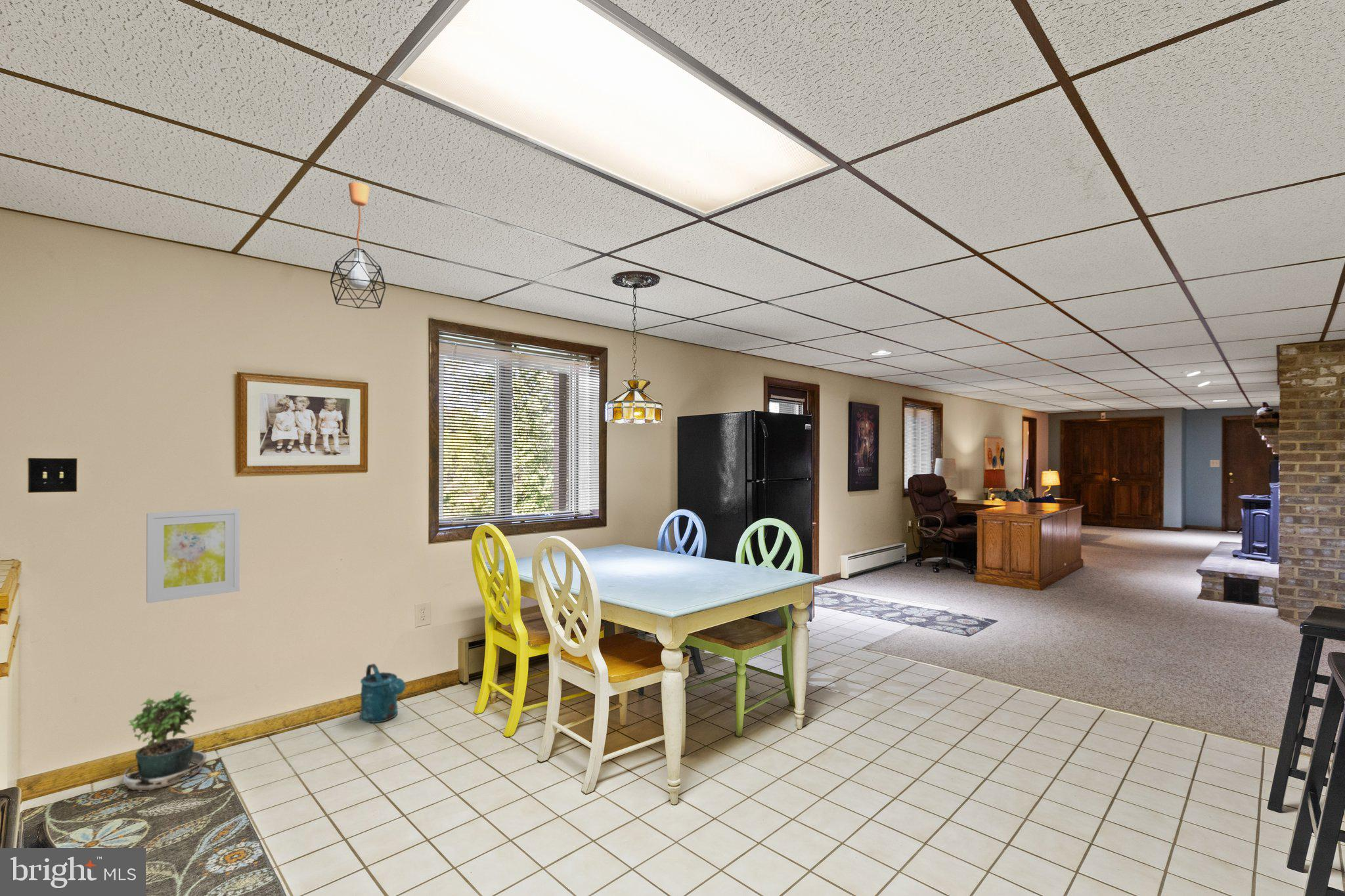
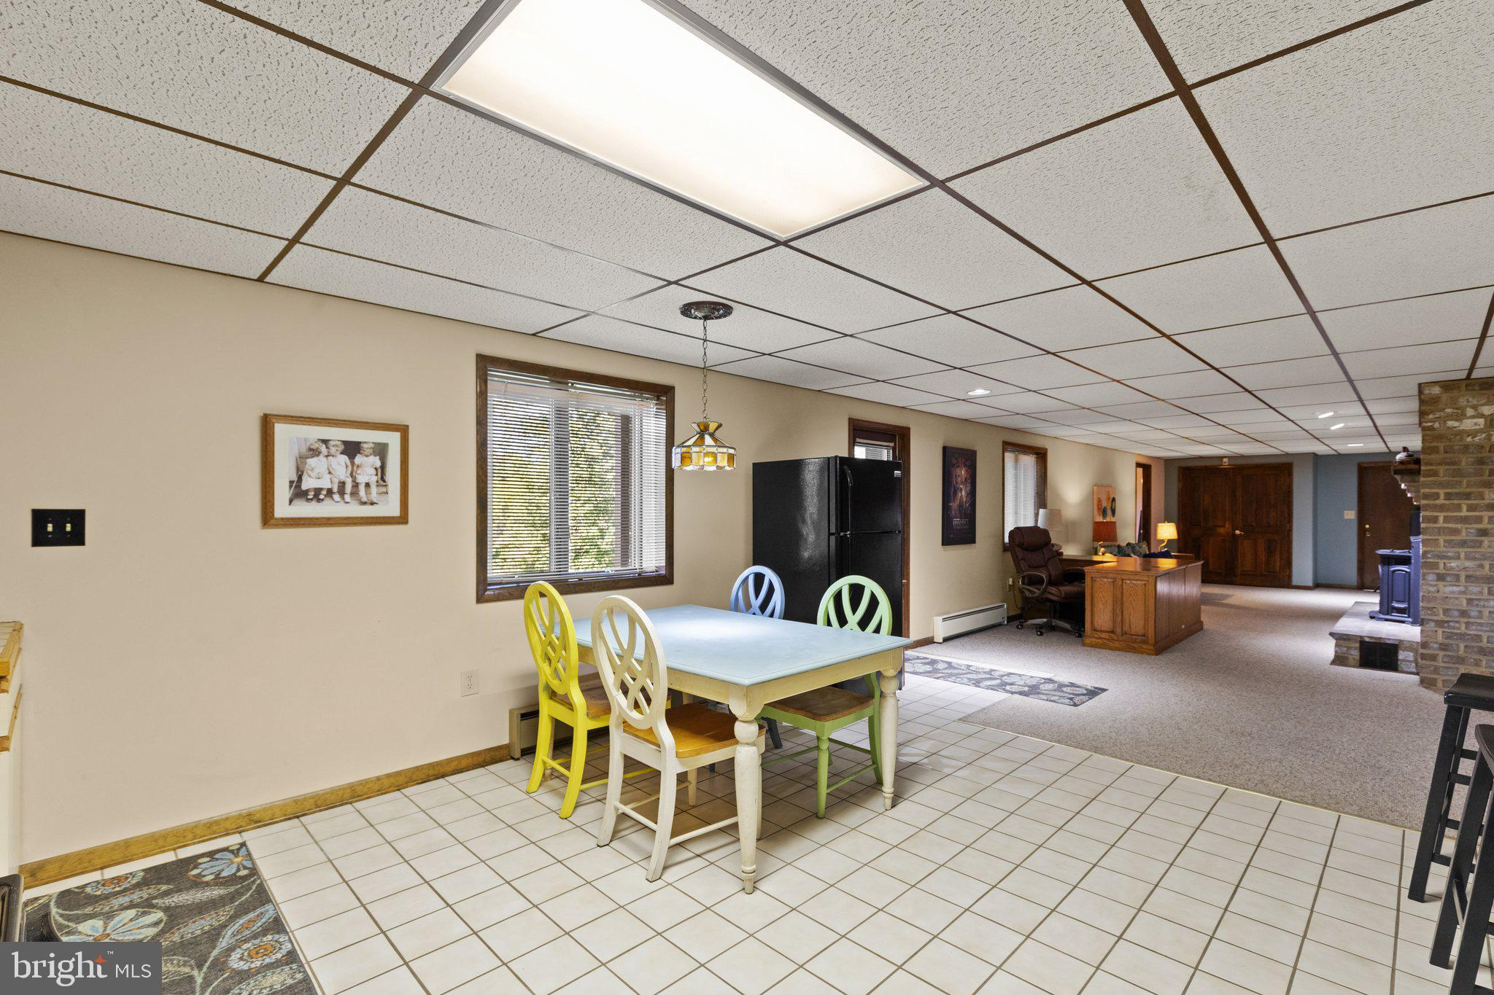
- watering can (384, 694)
- potted plant (163, 736)
- pendant light (358, 245)
- wall art (194, 553)
